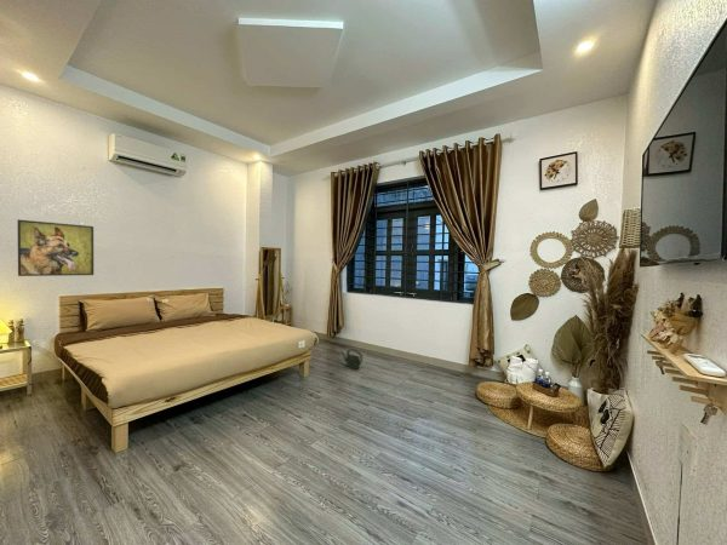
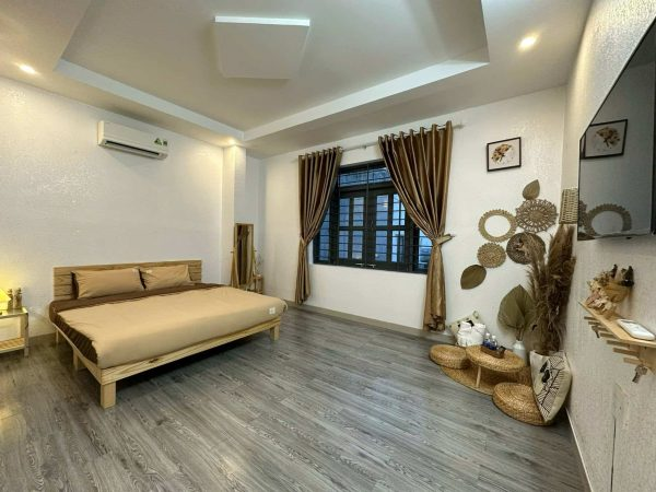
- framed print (58, 249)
- watering can (350, 357)
